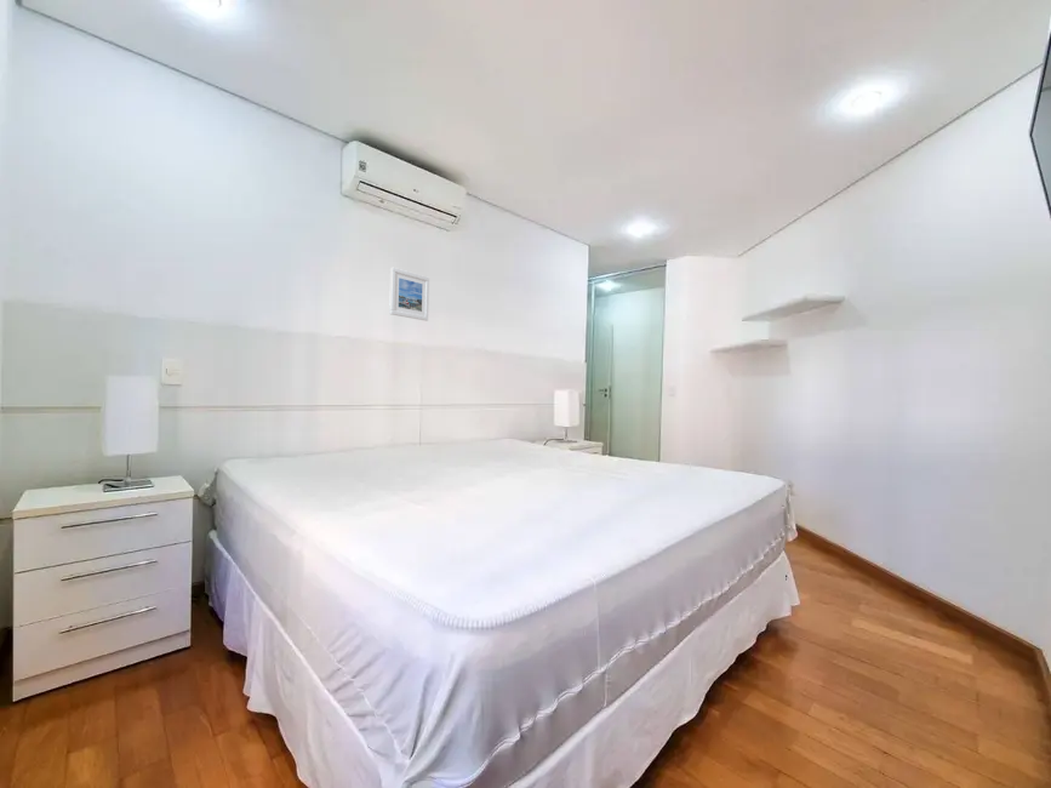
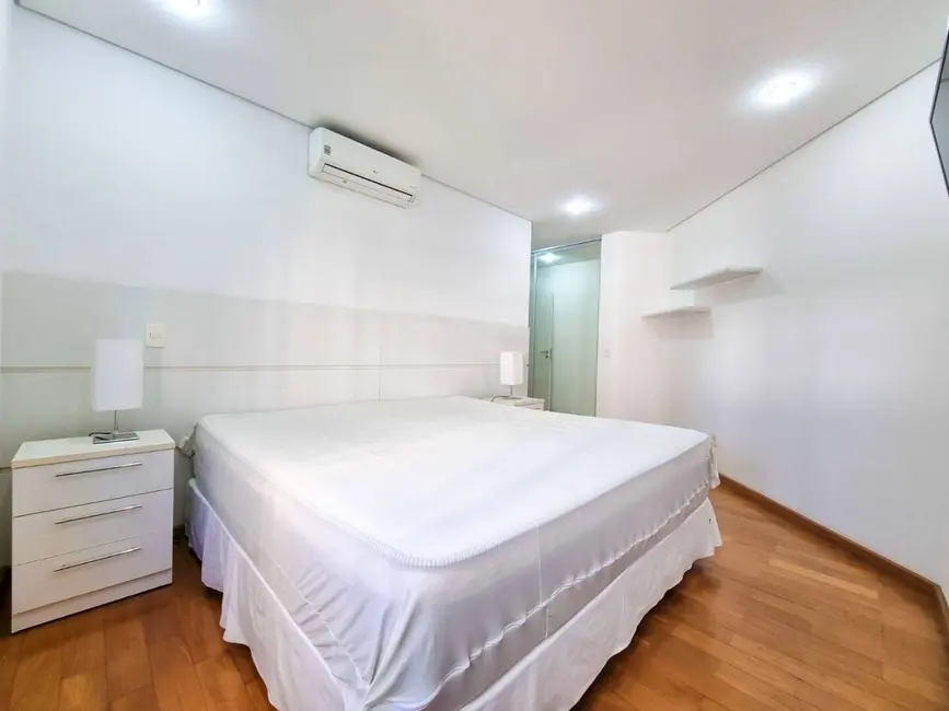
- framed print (410, 295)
